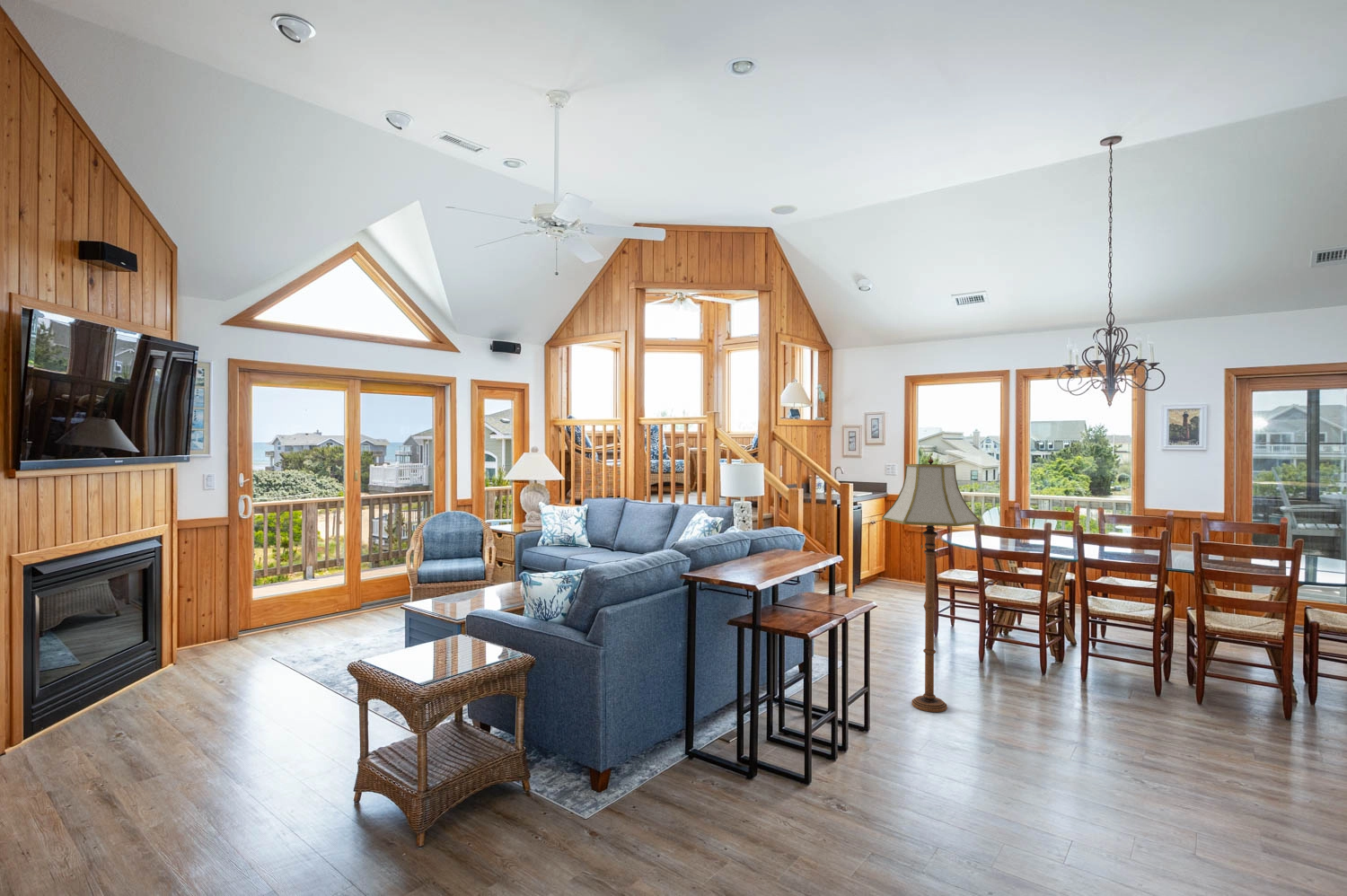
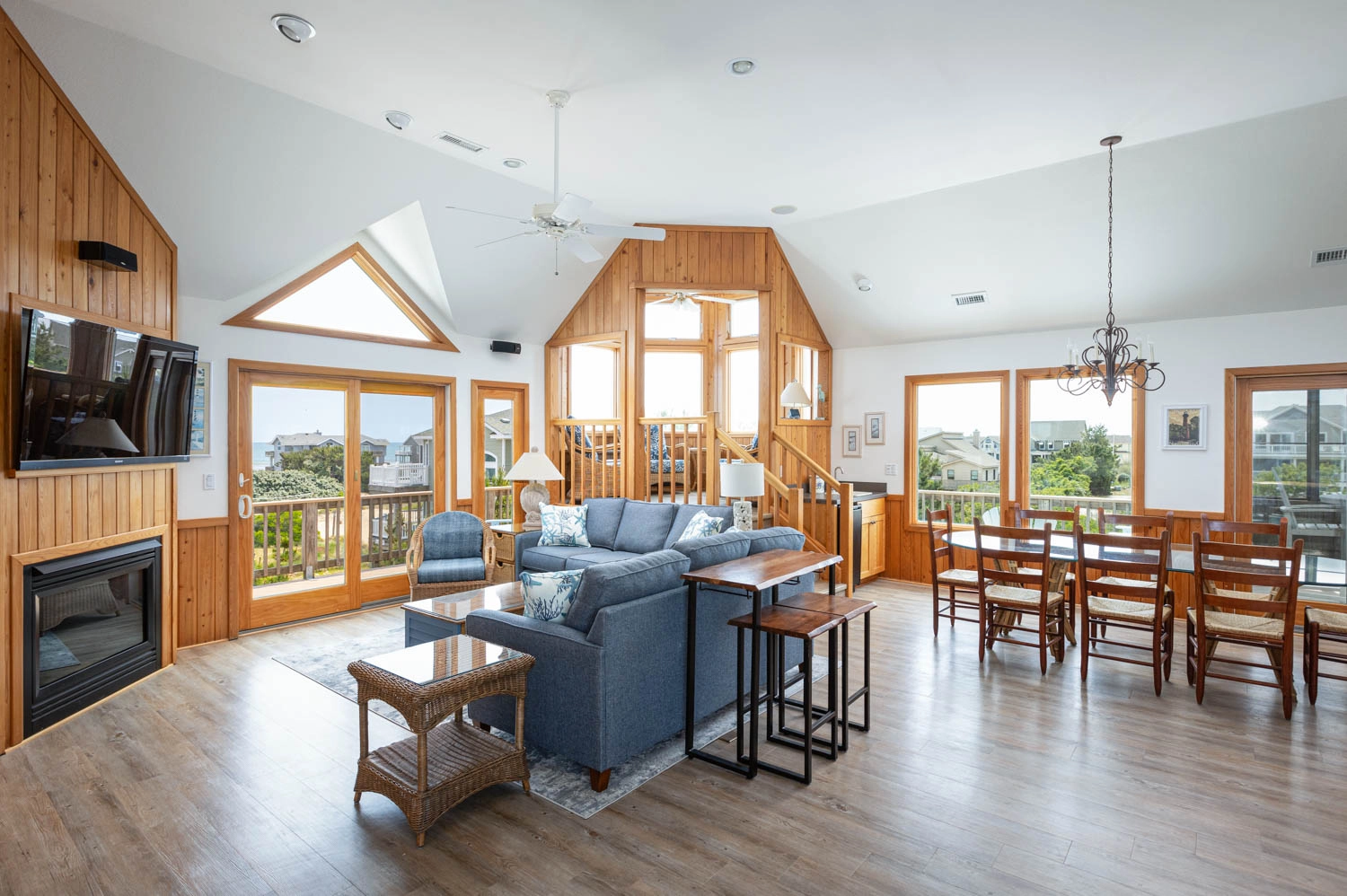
- floor lamp (929, 581)
